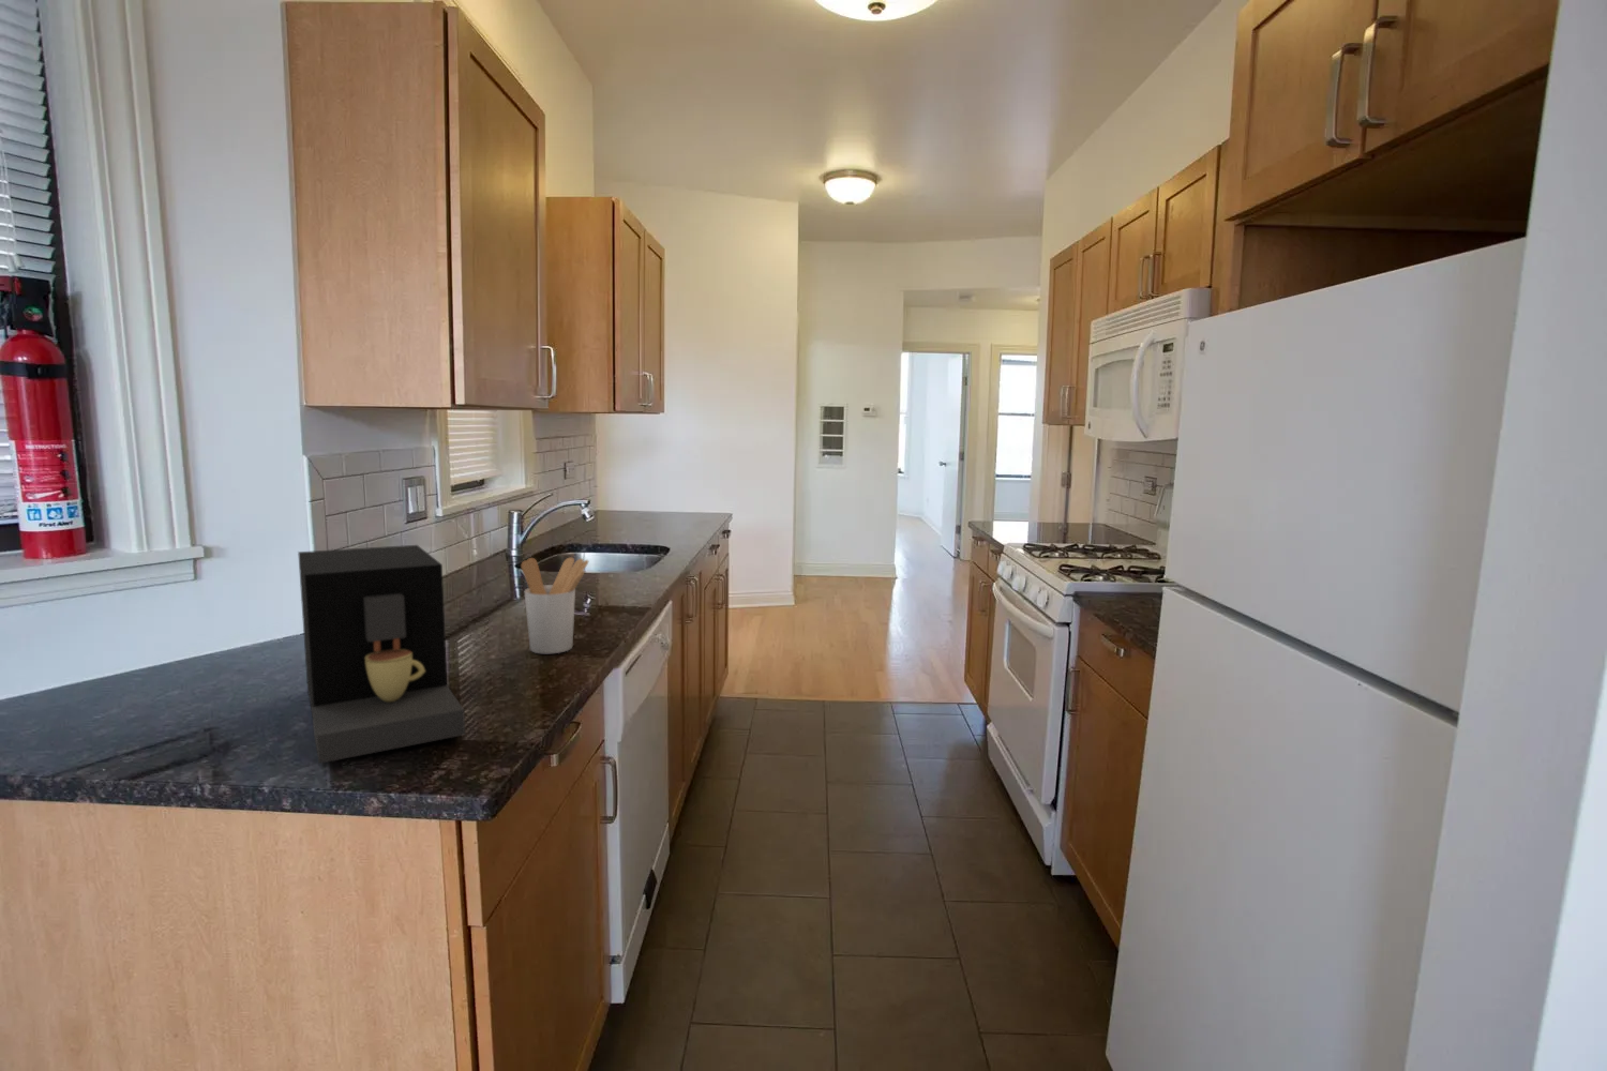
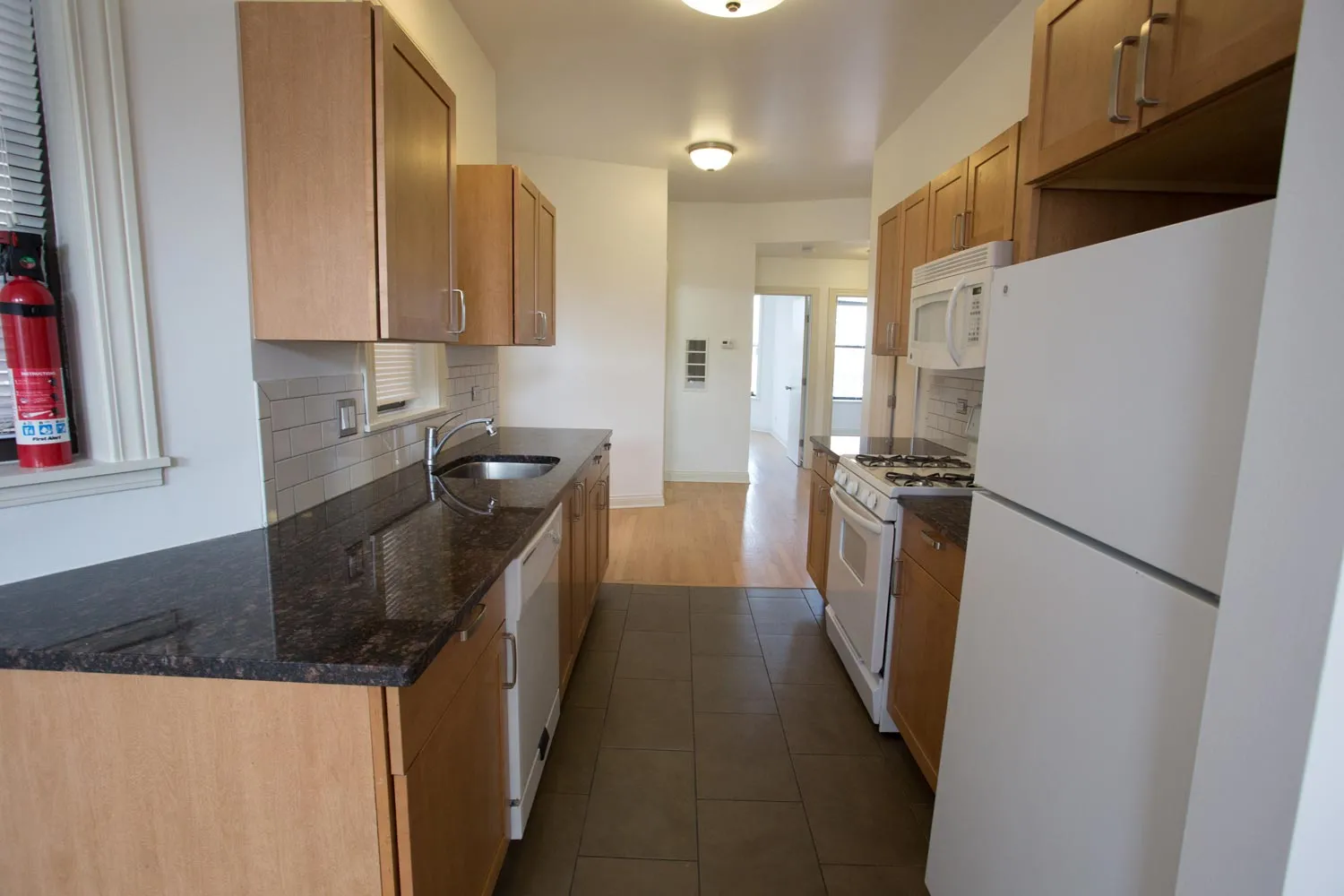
- coffee maker (375, 639)
- utensil holder (558, 602)
